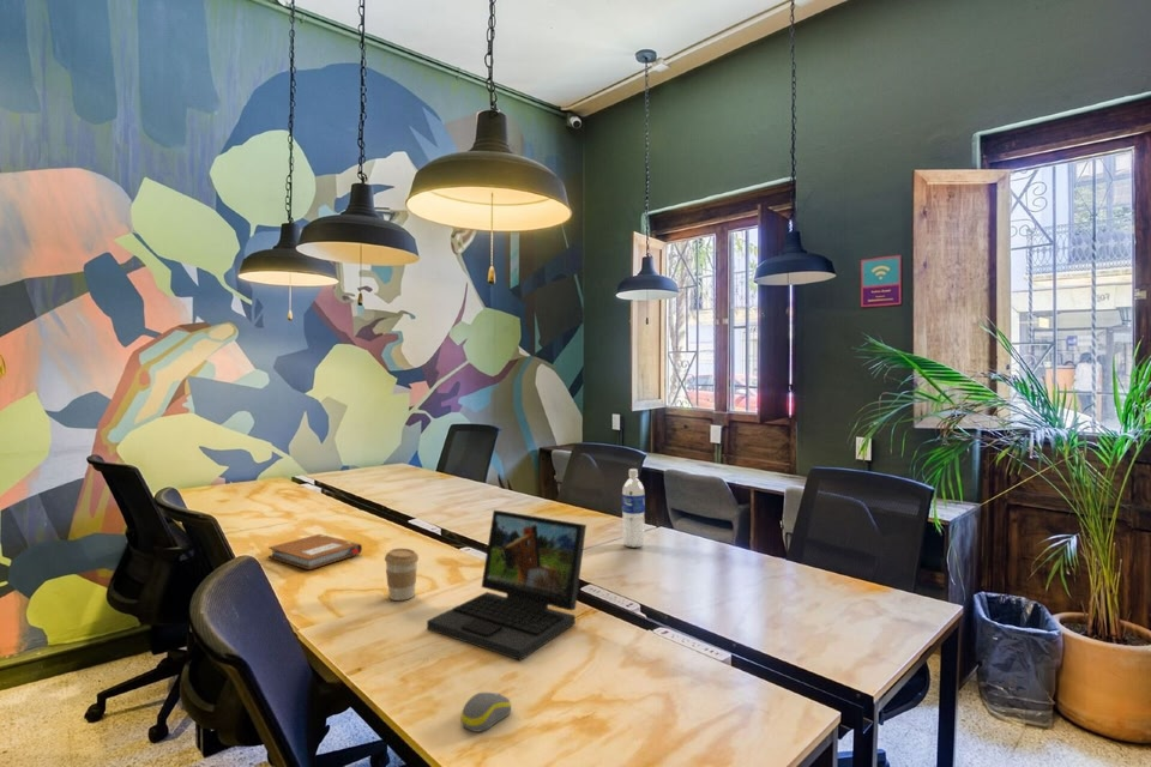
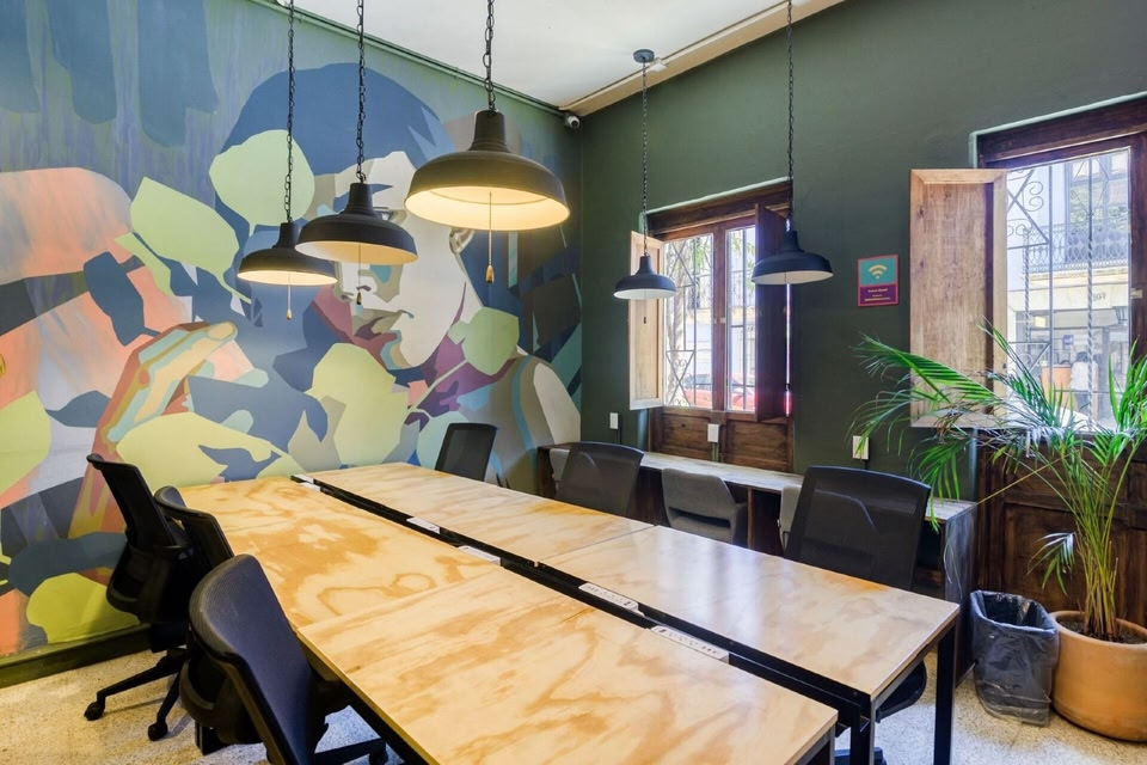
- laptop (508, 574)
- computer mouse (486, 706)
- coffee cup (402, 573)
- water bottle (633, 507)
- notebook (317, 550)
